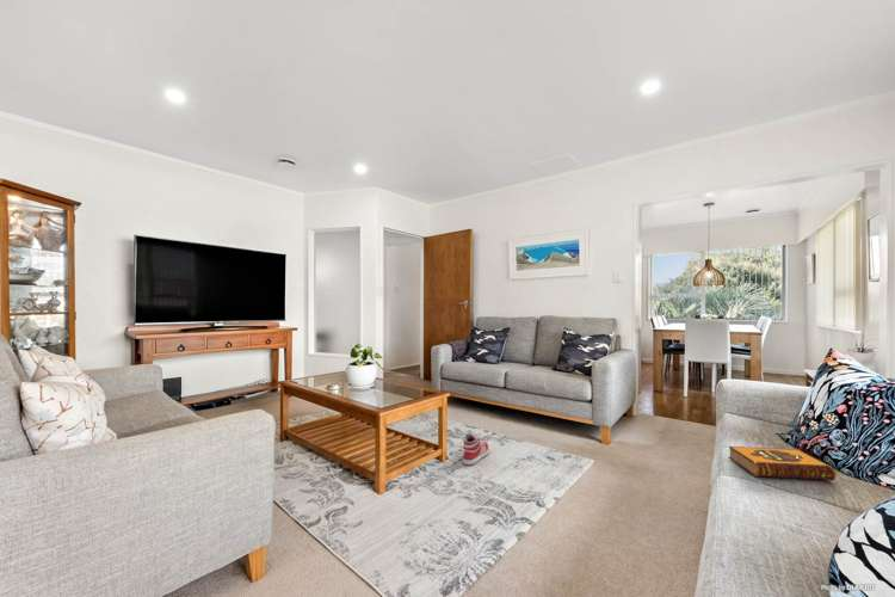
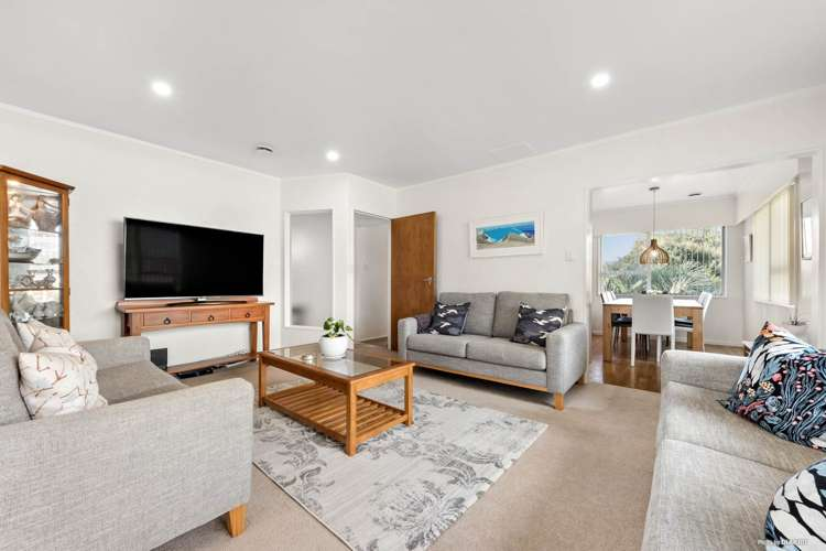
- sneaker (476, 443)
- hardback book (778, 463)
